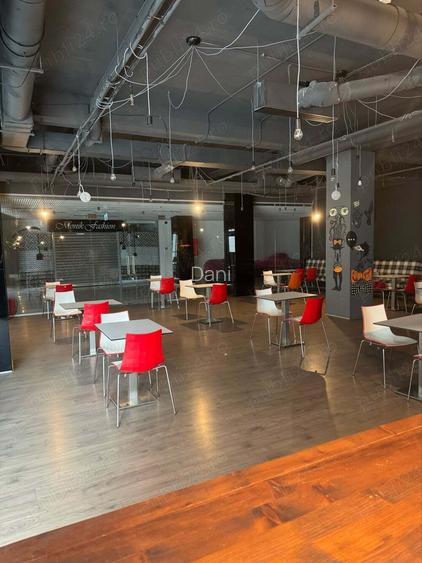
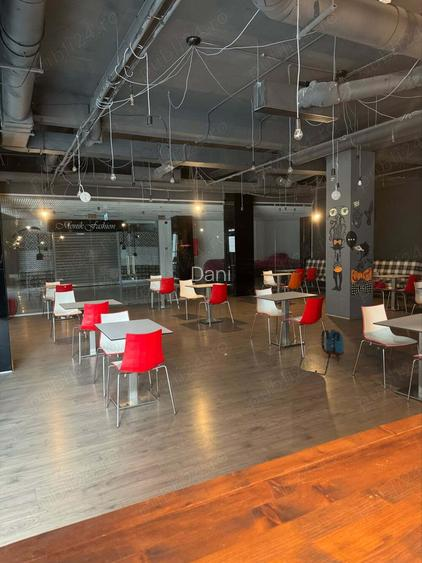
+ backpack (332, 345)
